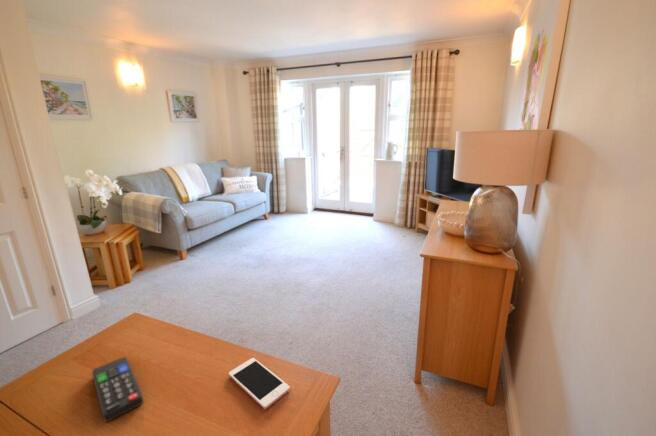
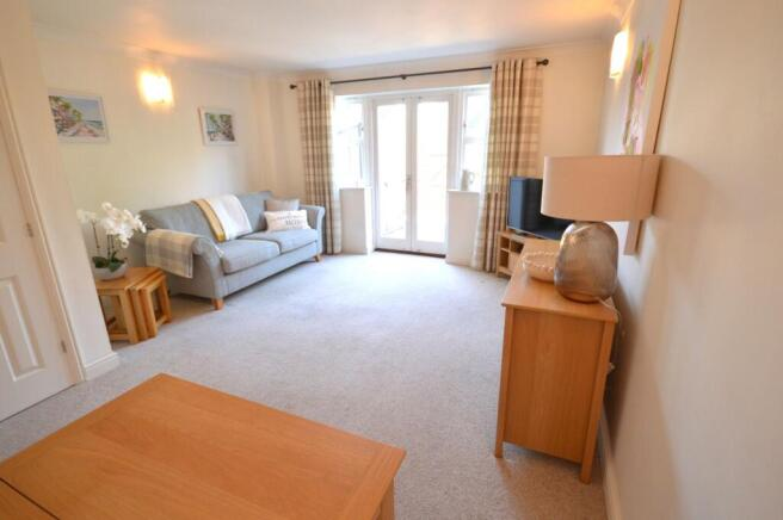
- remote control (116, 385)
- cell phone (258, 381)
